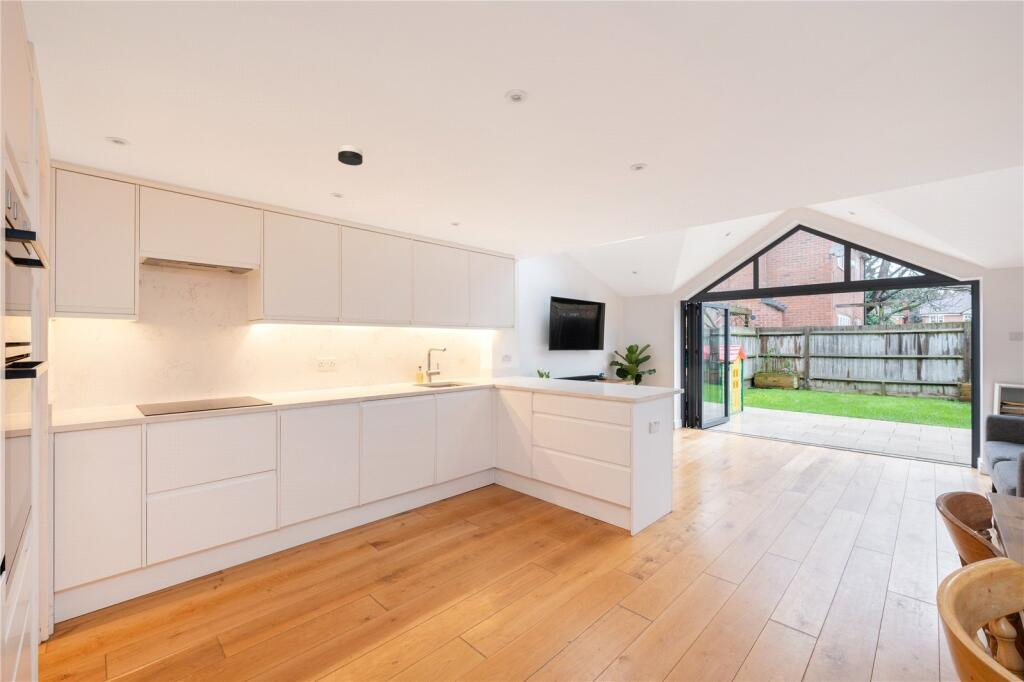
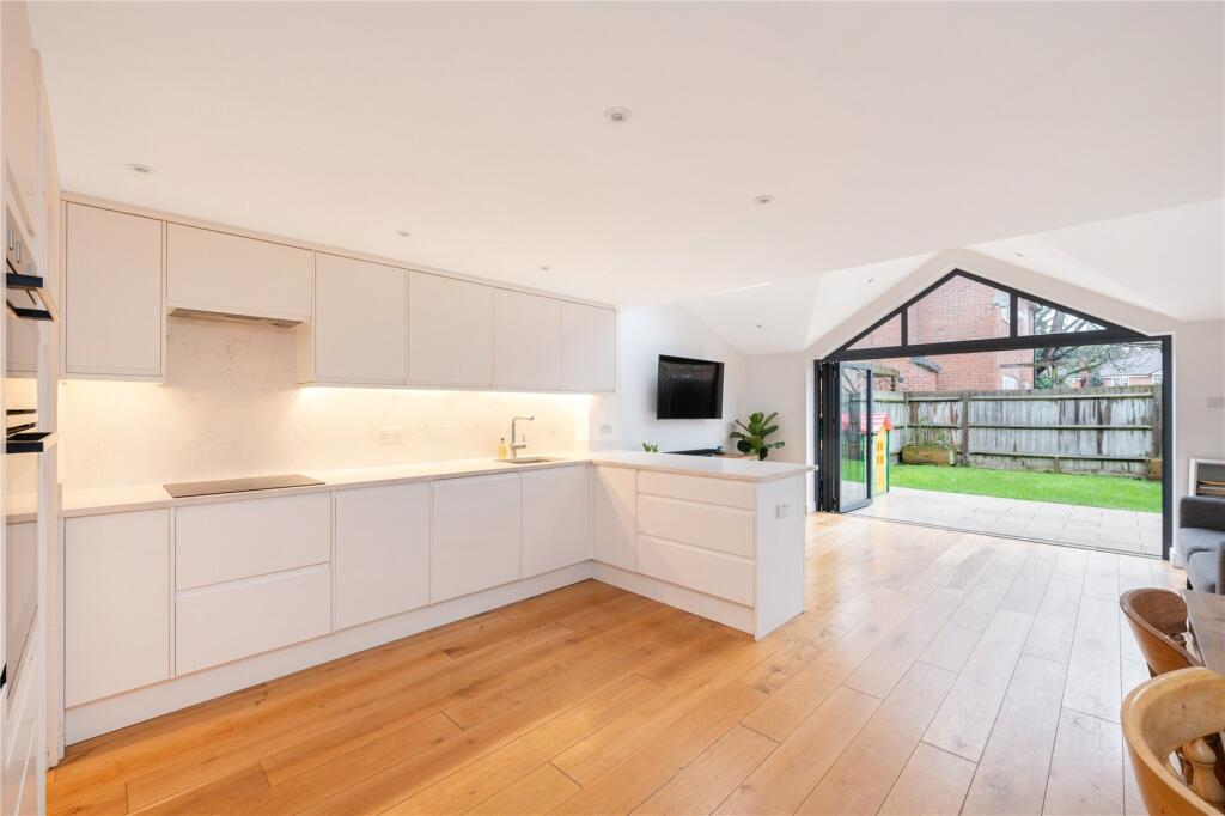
- smoke detector (350, 155)
